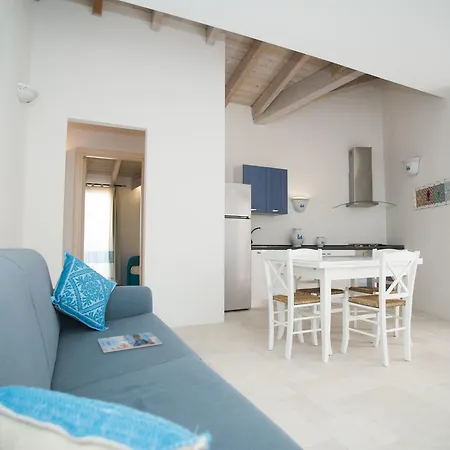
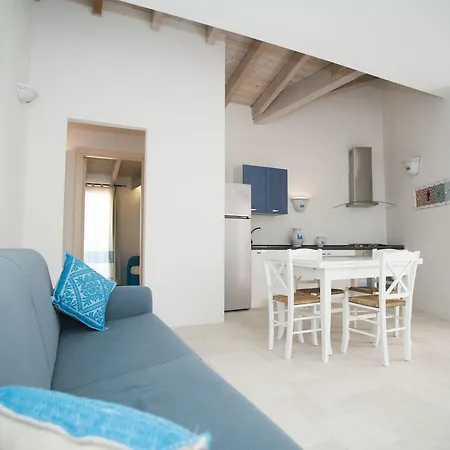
- magazine (129, 341)
